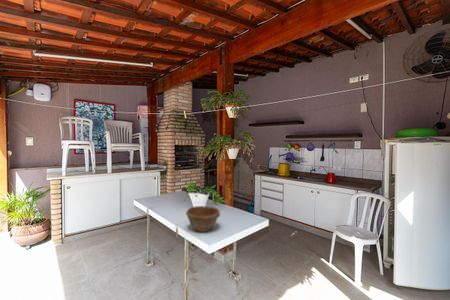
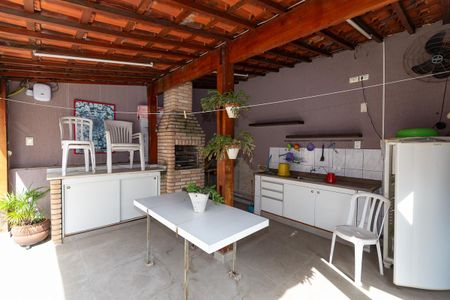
- bowl (203, 219)
